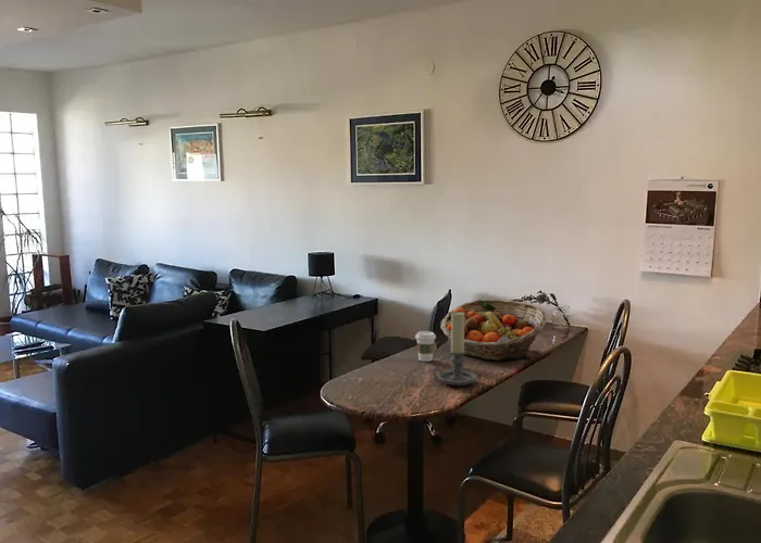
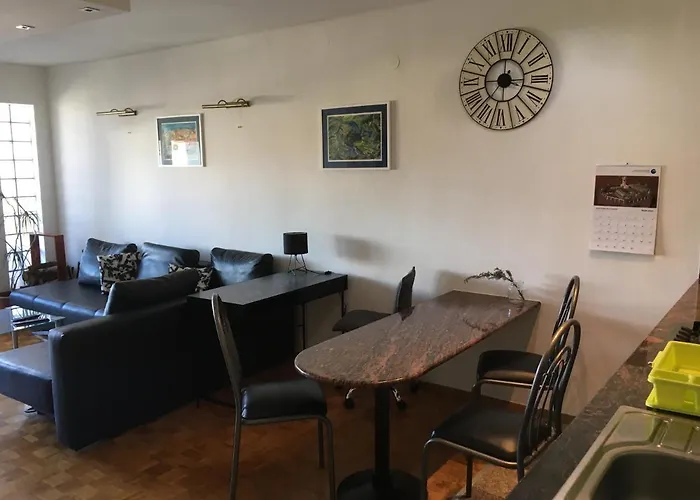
- coffee cup (425, 345)
- candle holder (453, 346)
- fruit basket (491, 328)
